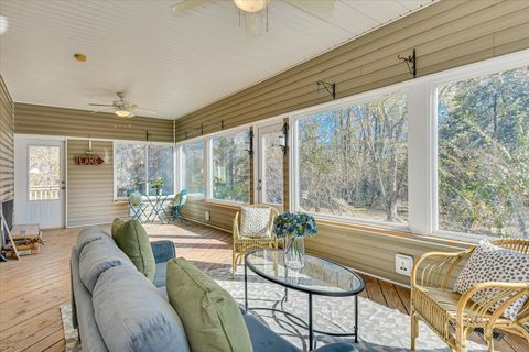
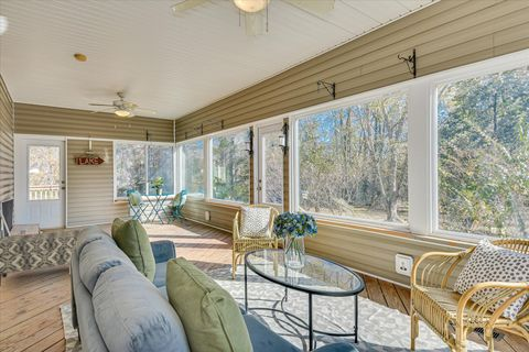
+ bench (51, 254)
